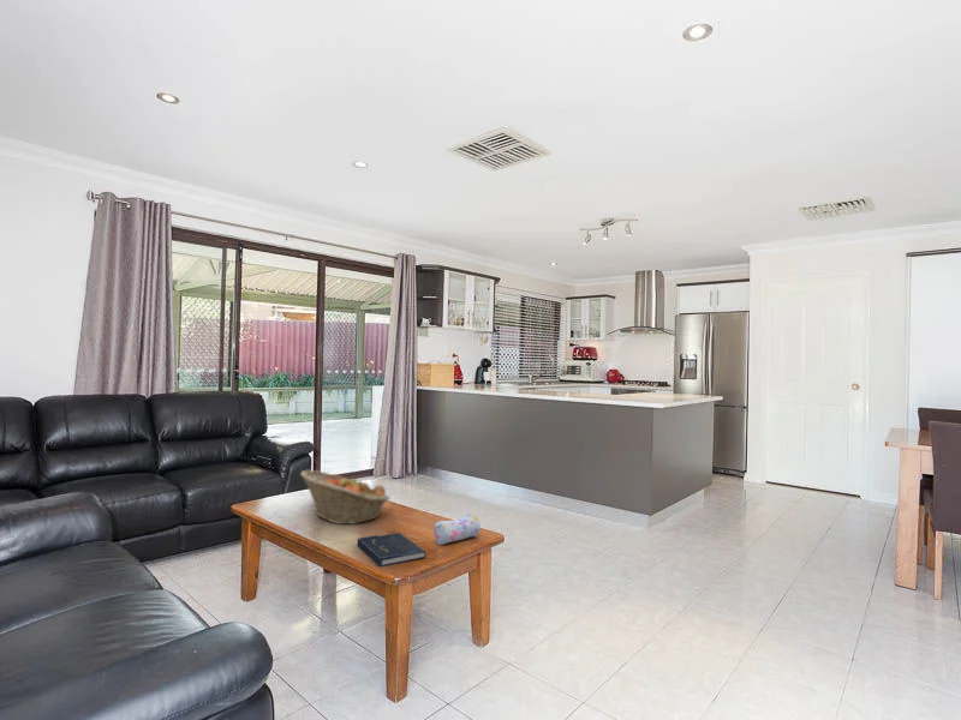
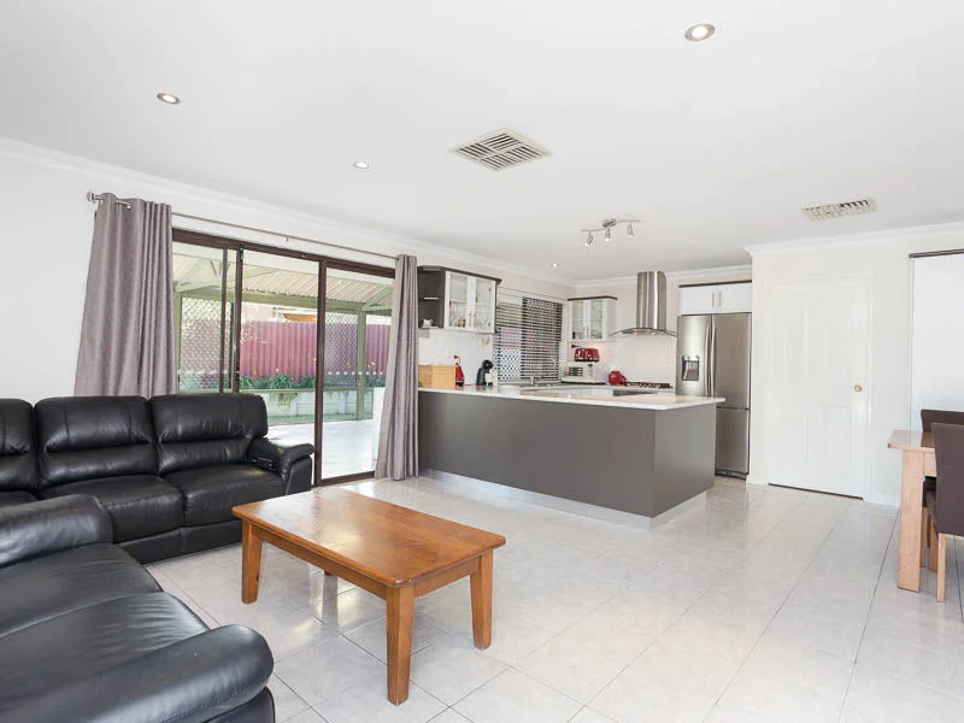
- fruit basket (344, 492)
- book (386, 544)
- pencil case (456, 528)
